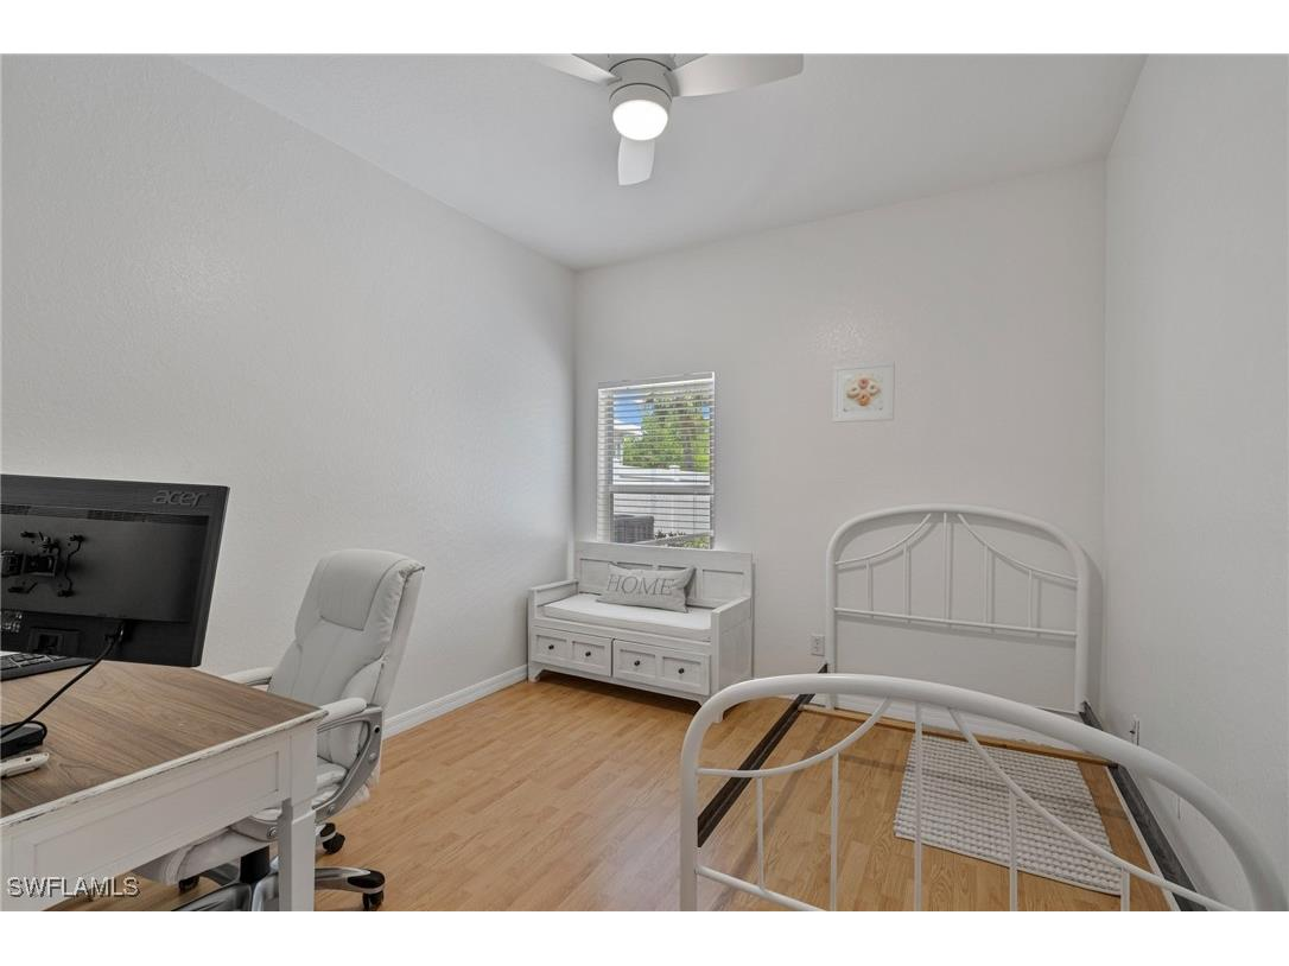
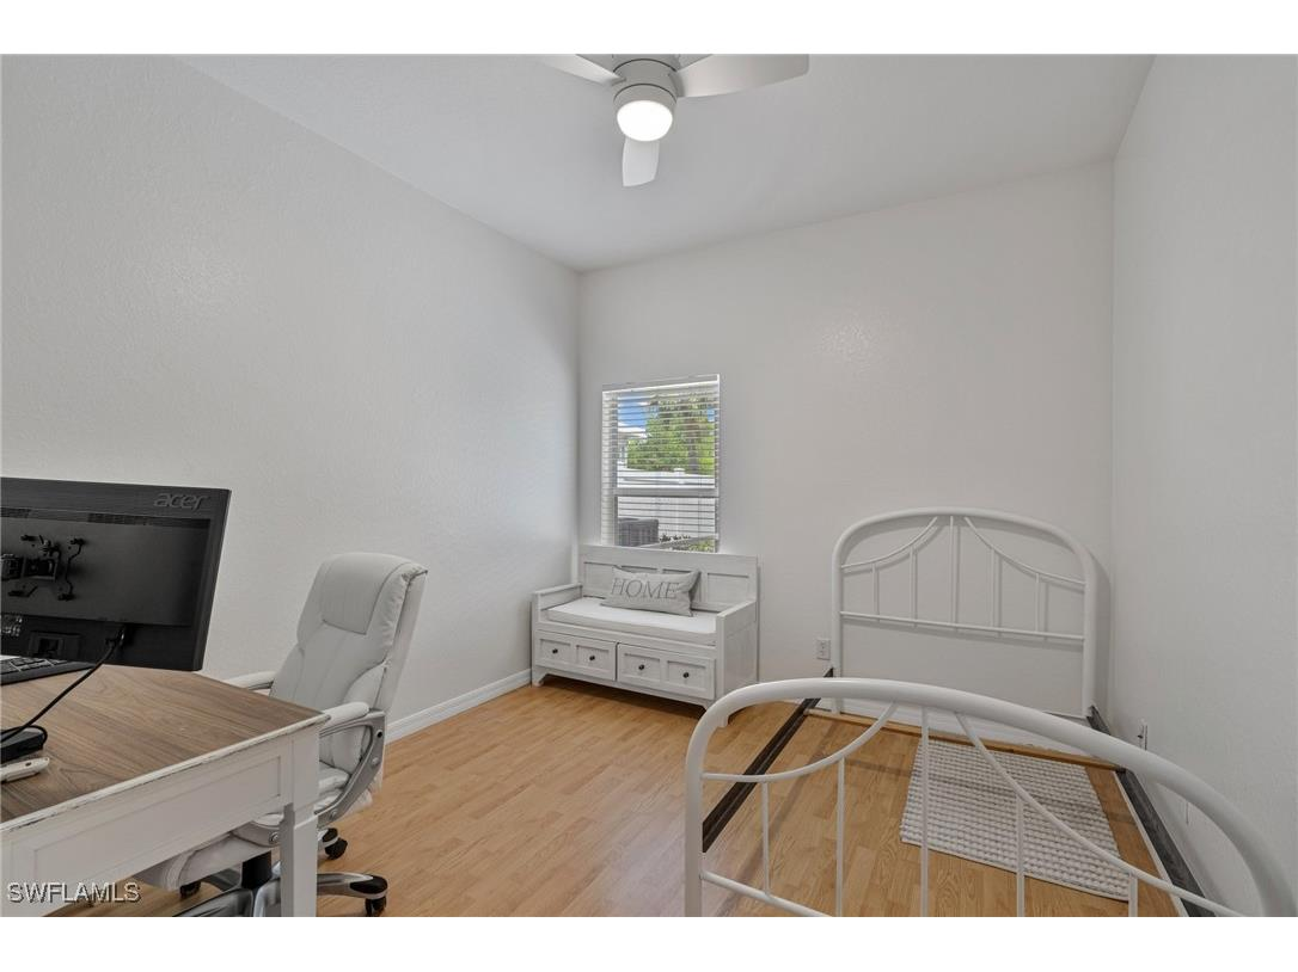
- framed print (863, 392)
